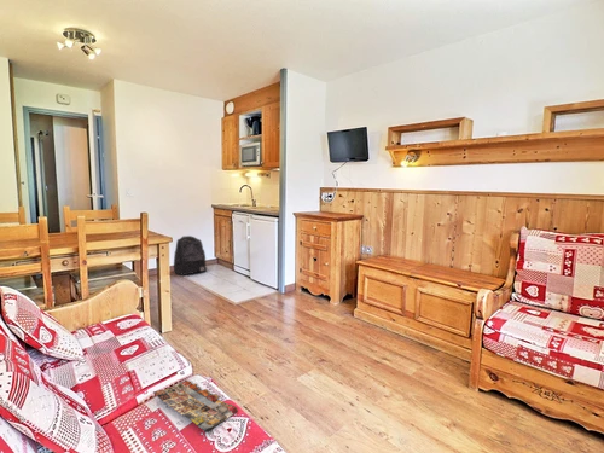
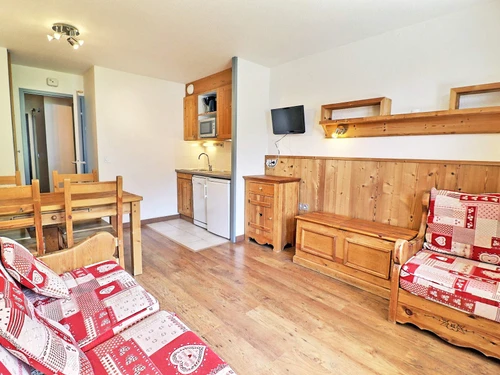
- magazine (194, 400)
- backpack (188, 254)
